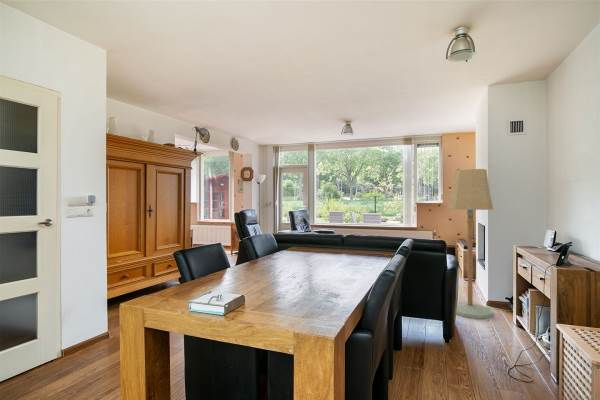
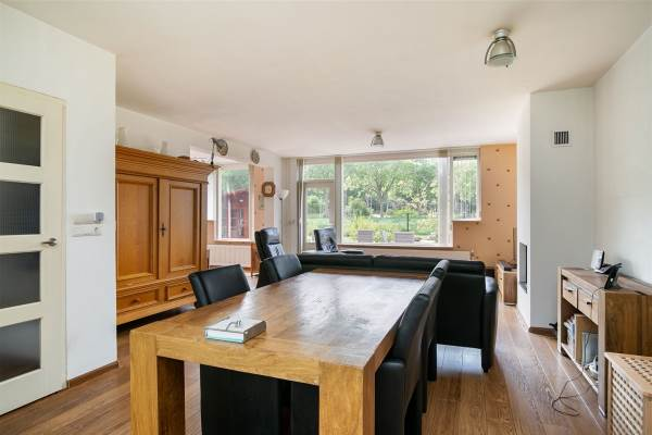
- floor lamp (470, 240)
